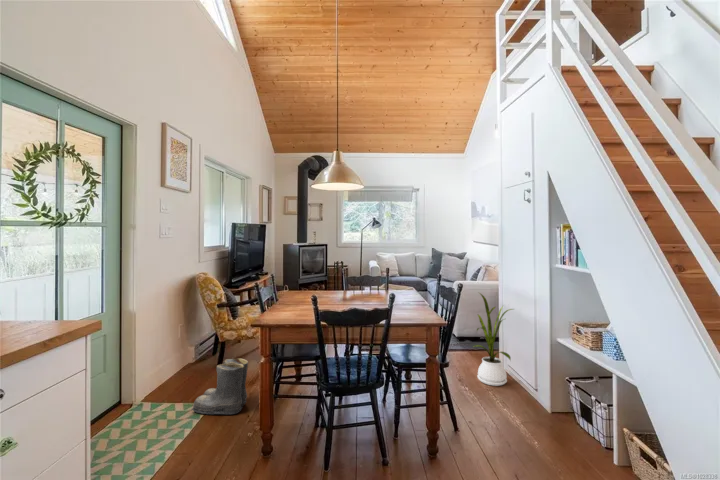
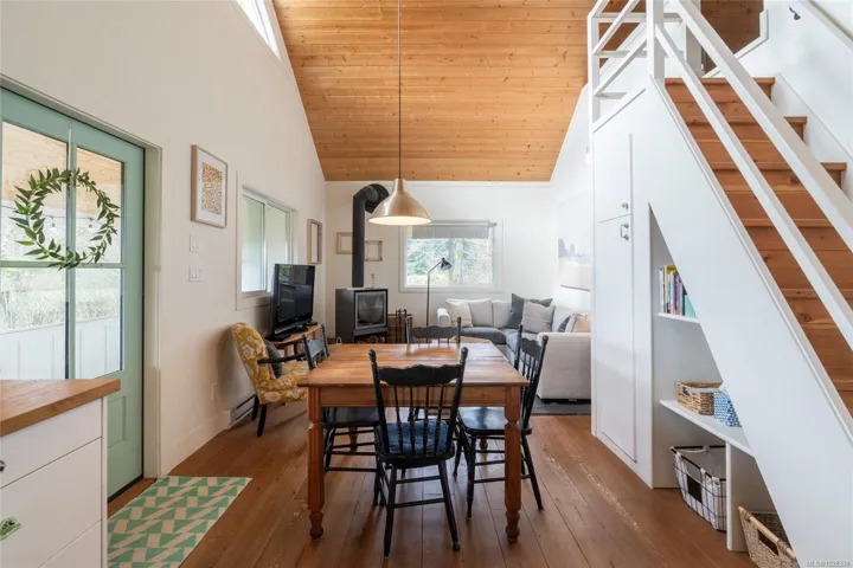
- house plant (491, 337)
- boots (221, 383)
